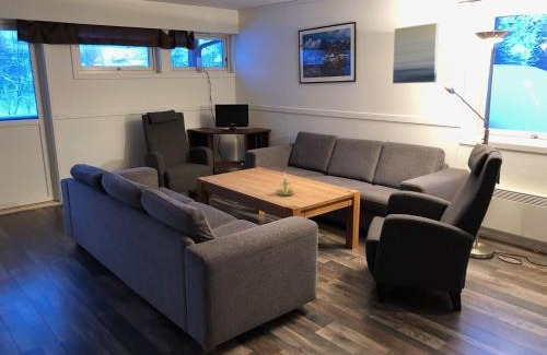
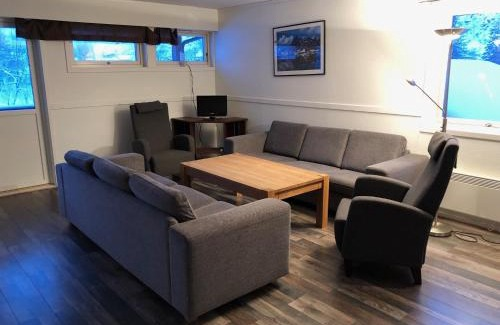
- wall art (415, 55)
- candle holder (286, 182)
